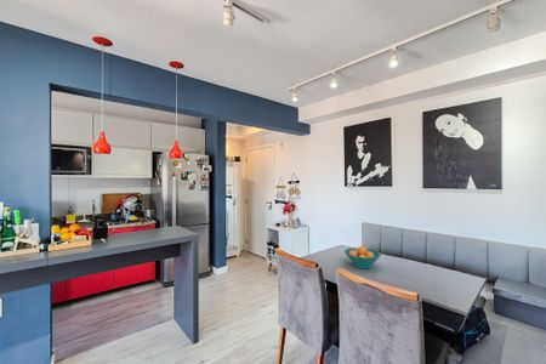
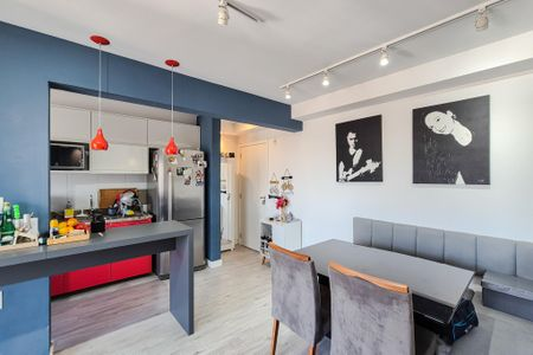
- fruit bowl (362, 256)
